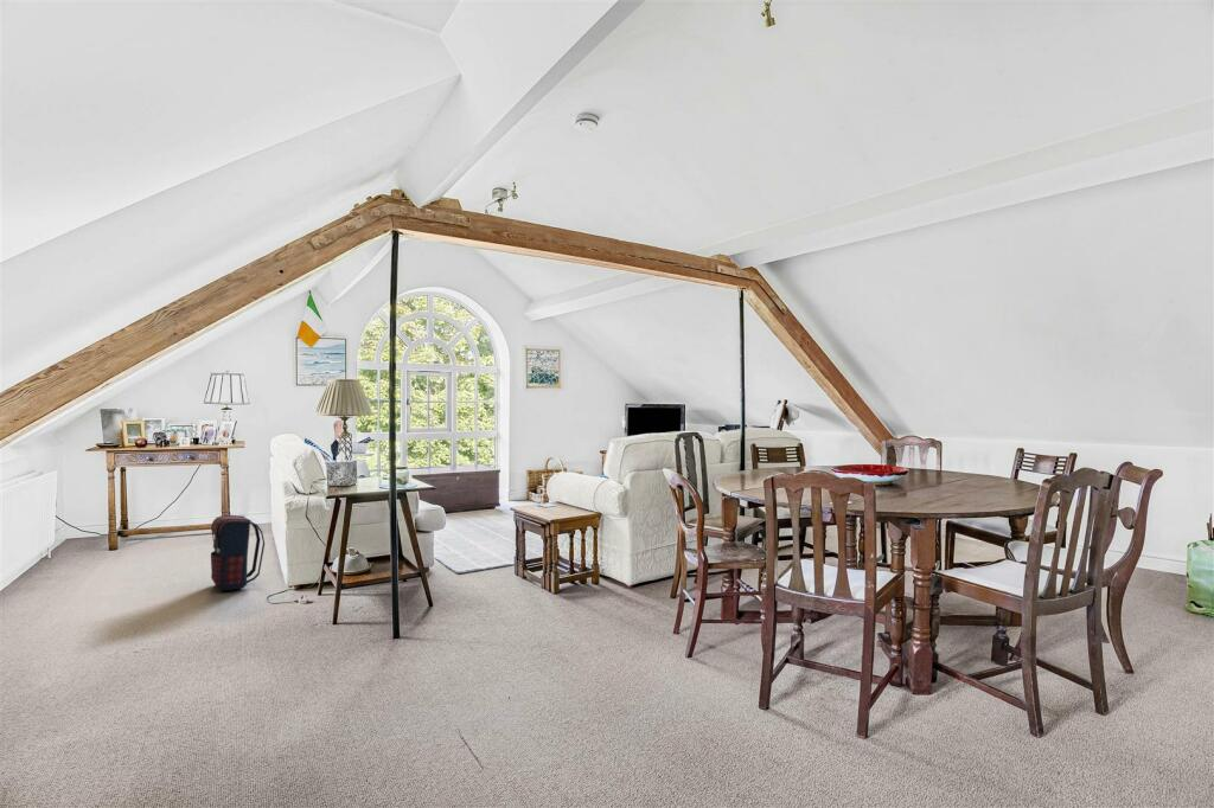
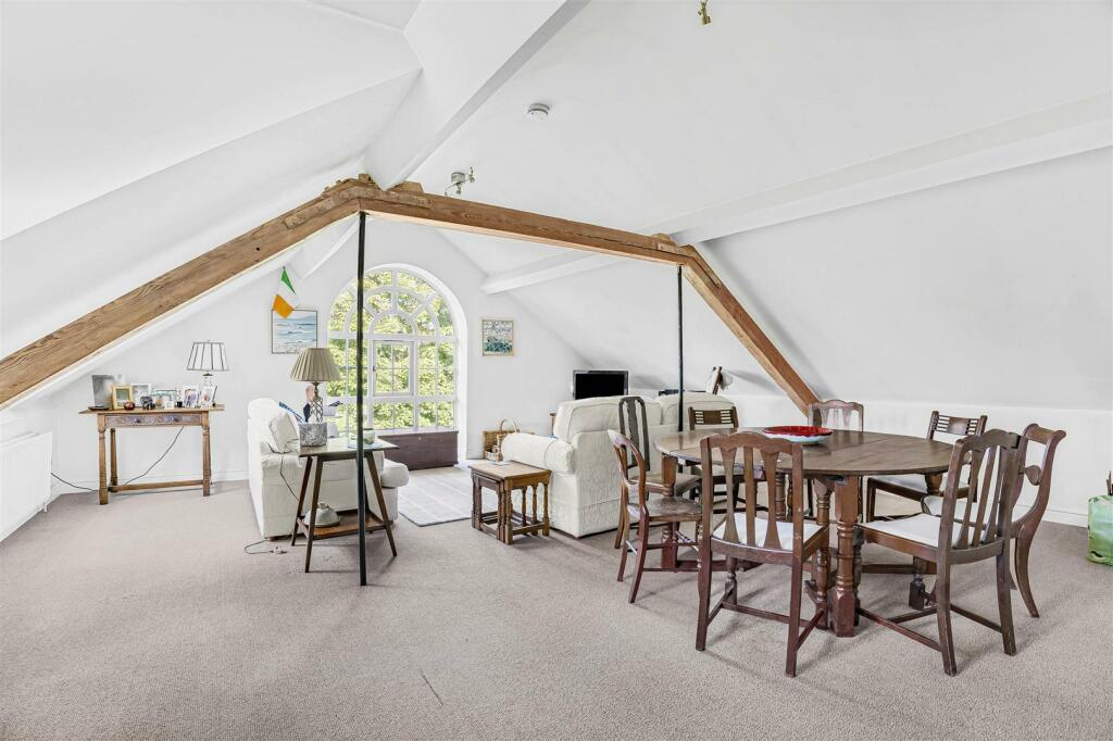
- satchel (236, 550)
